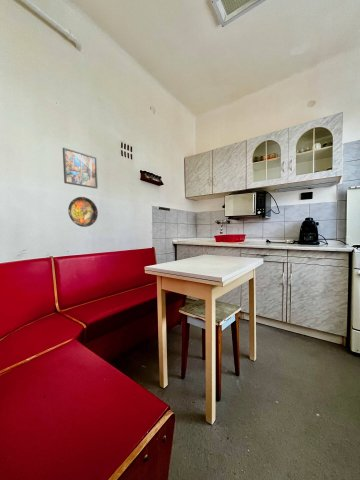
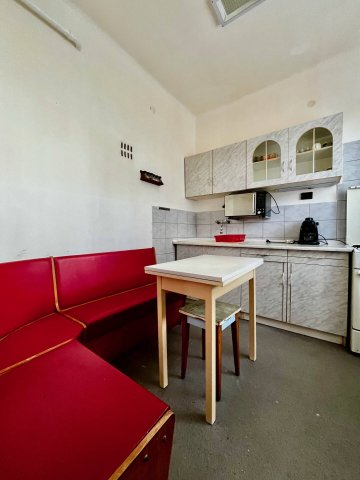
- decorative plate (83, 212)
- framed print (81, 169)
